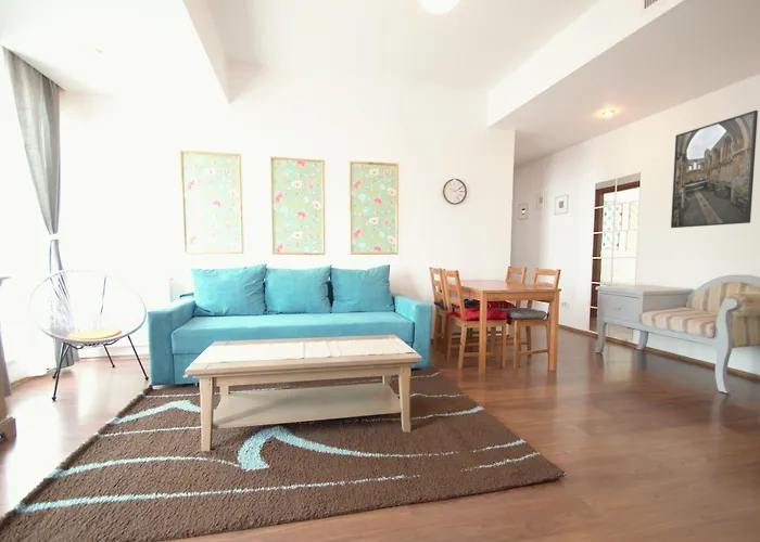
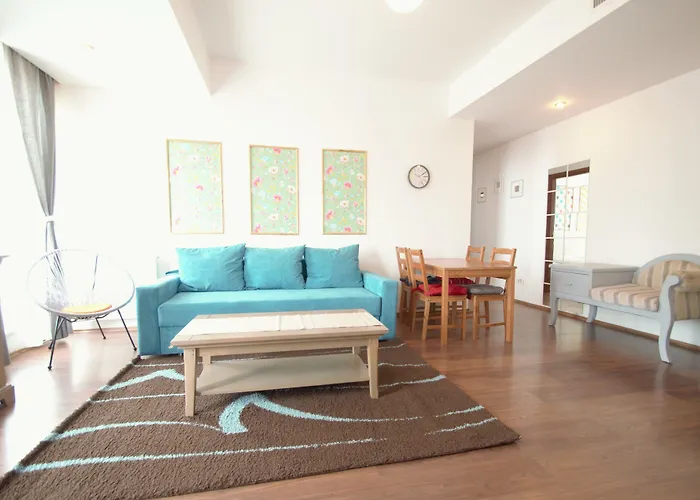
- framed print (709, 175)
